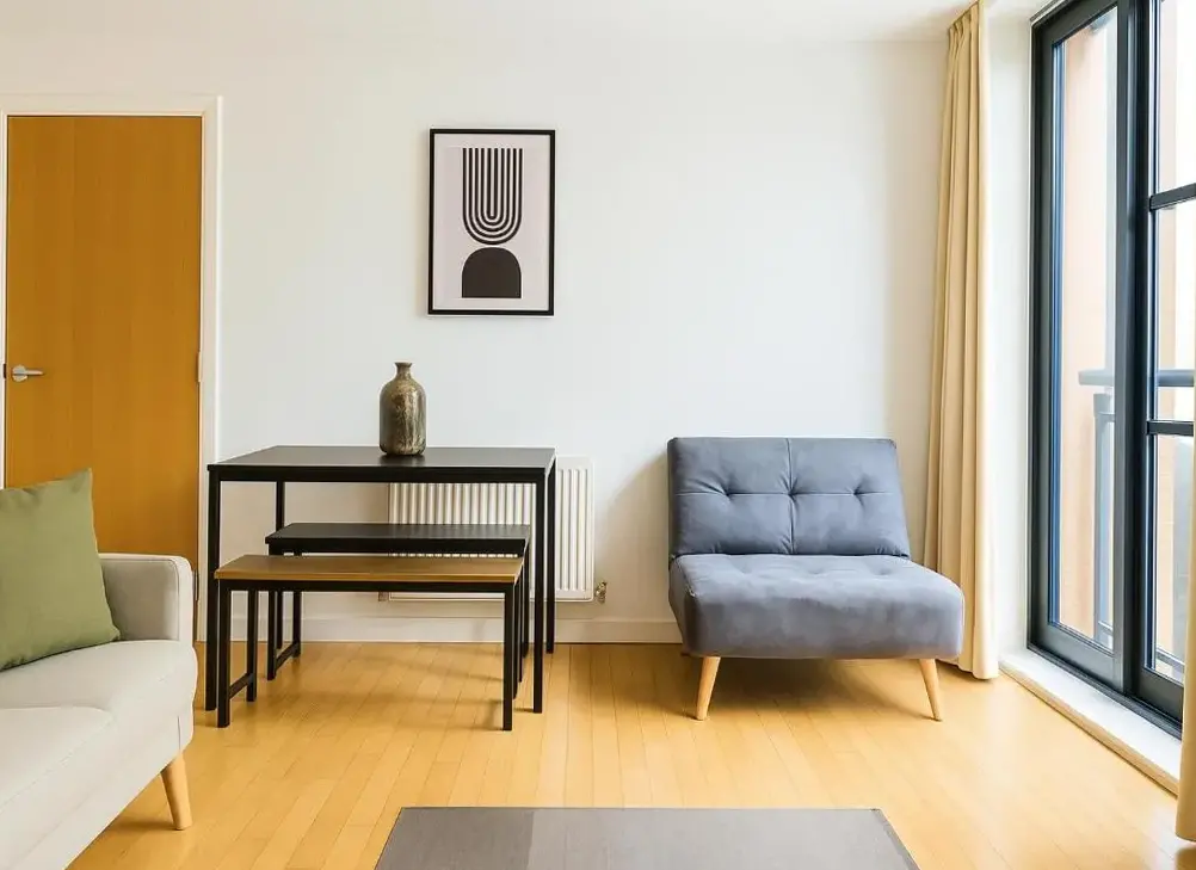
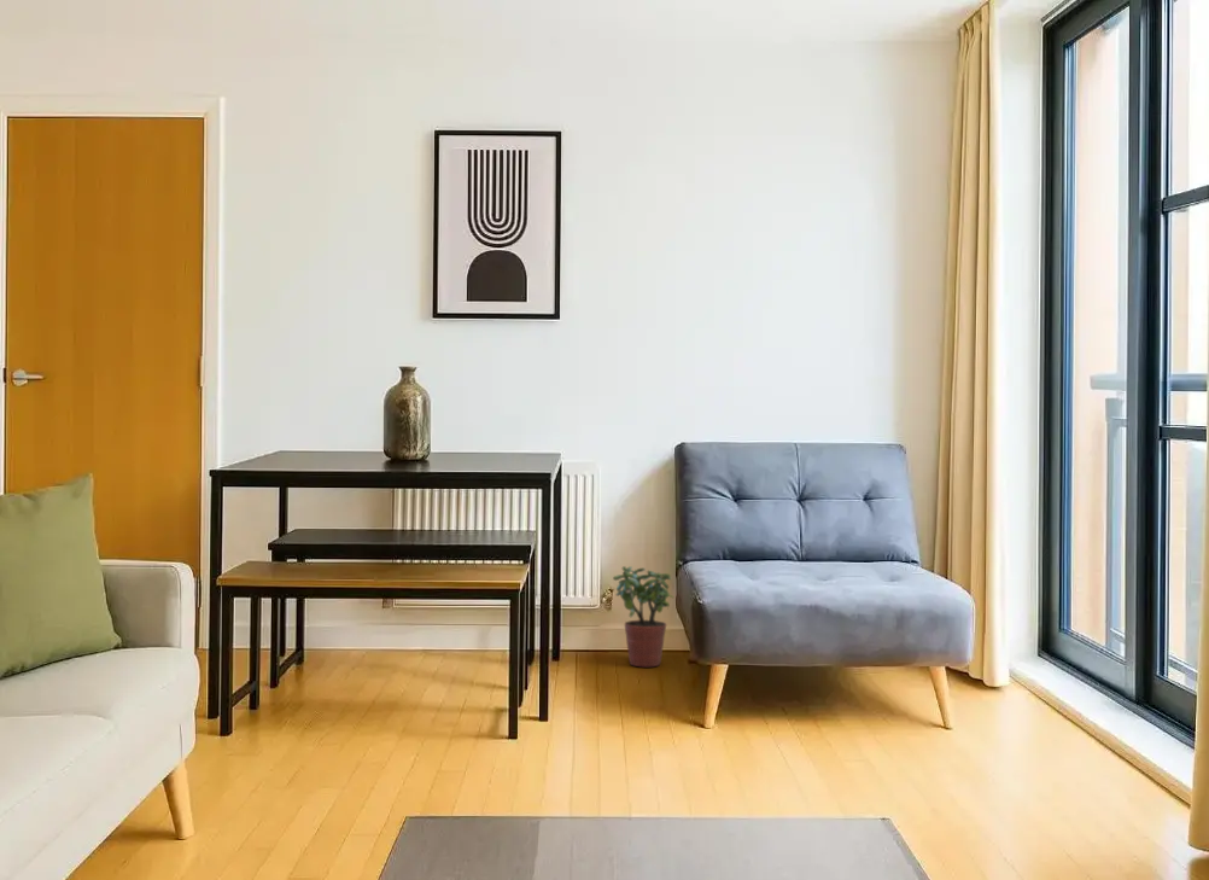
+ potted plant (642, 613)
